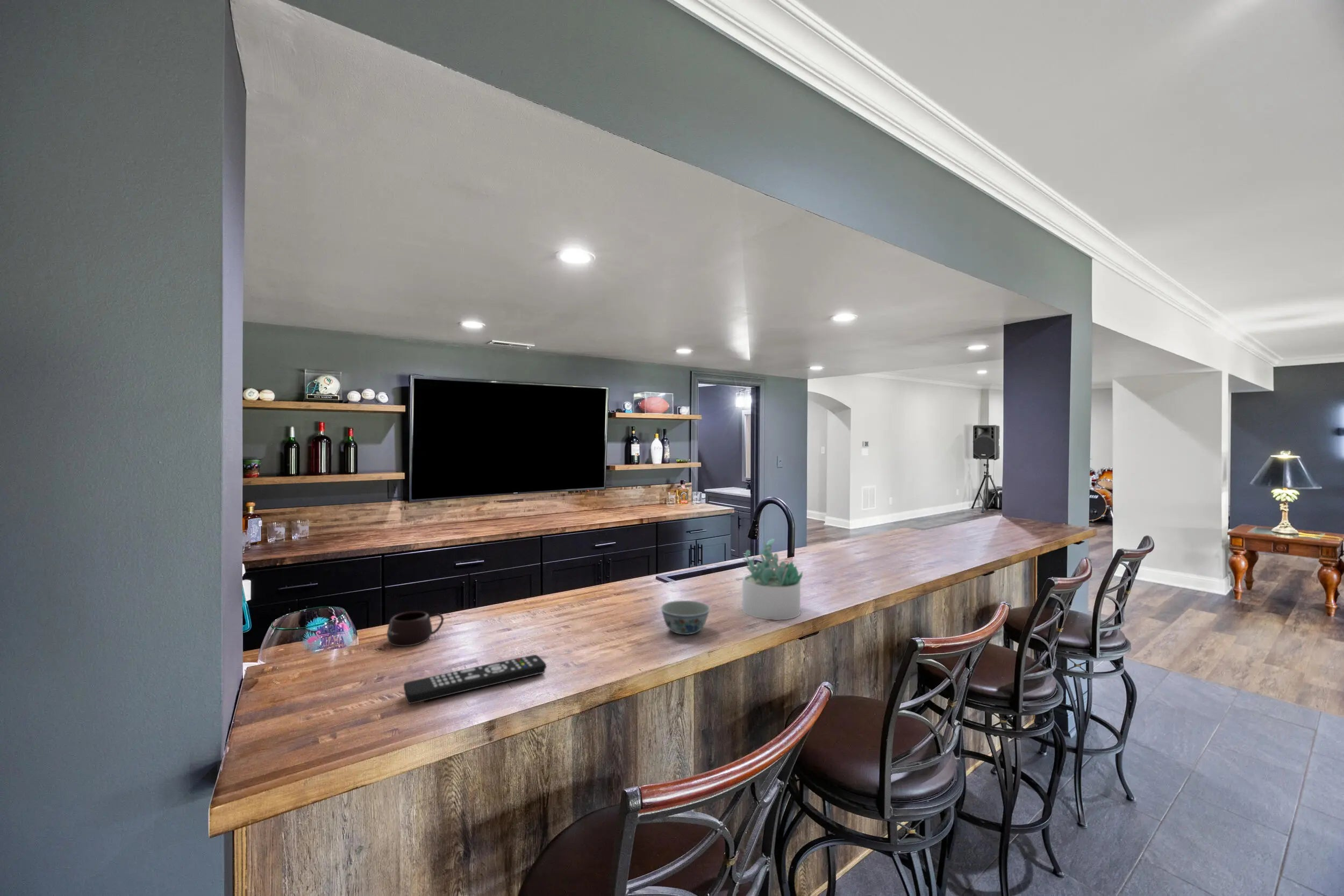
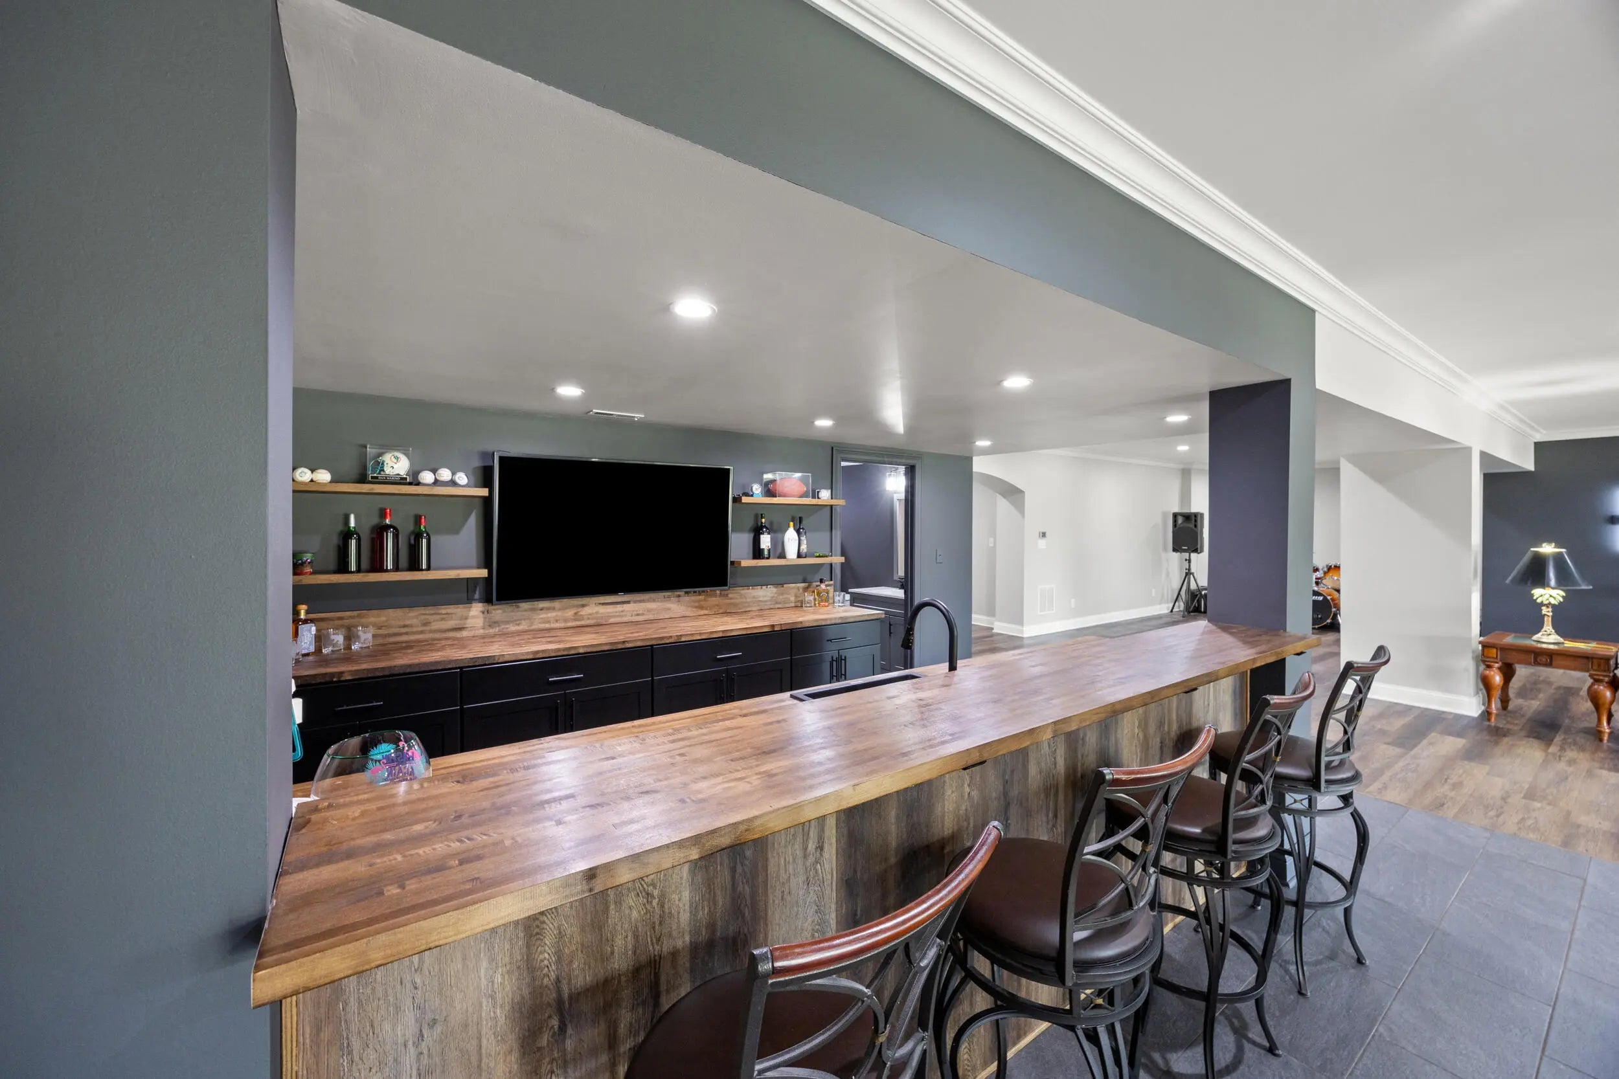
- remote control (478, 678)
- mug (416, 627)
- bowl (685, 619)
- succulent plant (771, 574)
